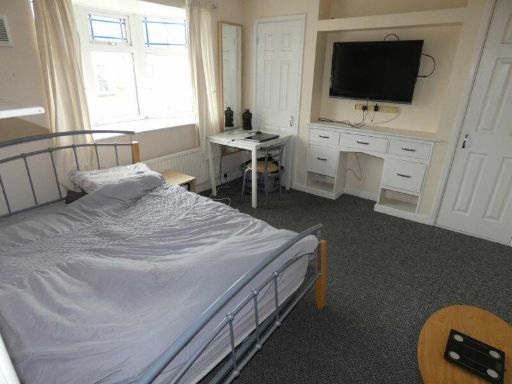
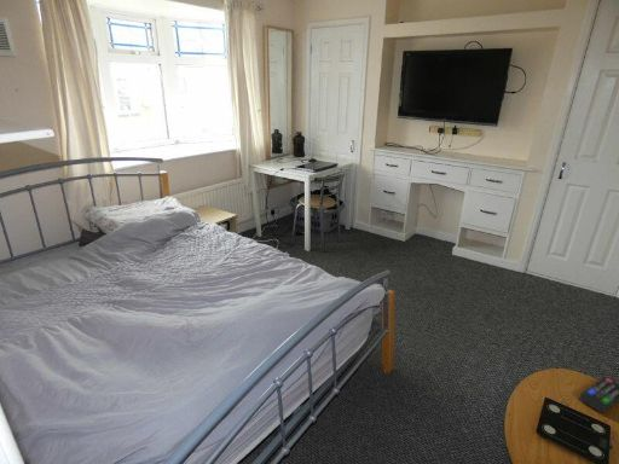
+ remote control (603, 394)
